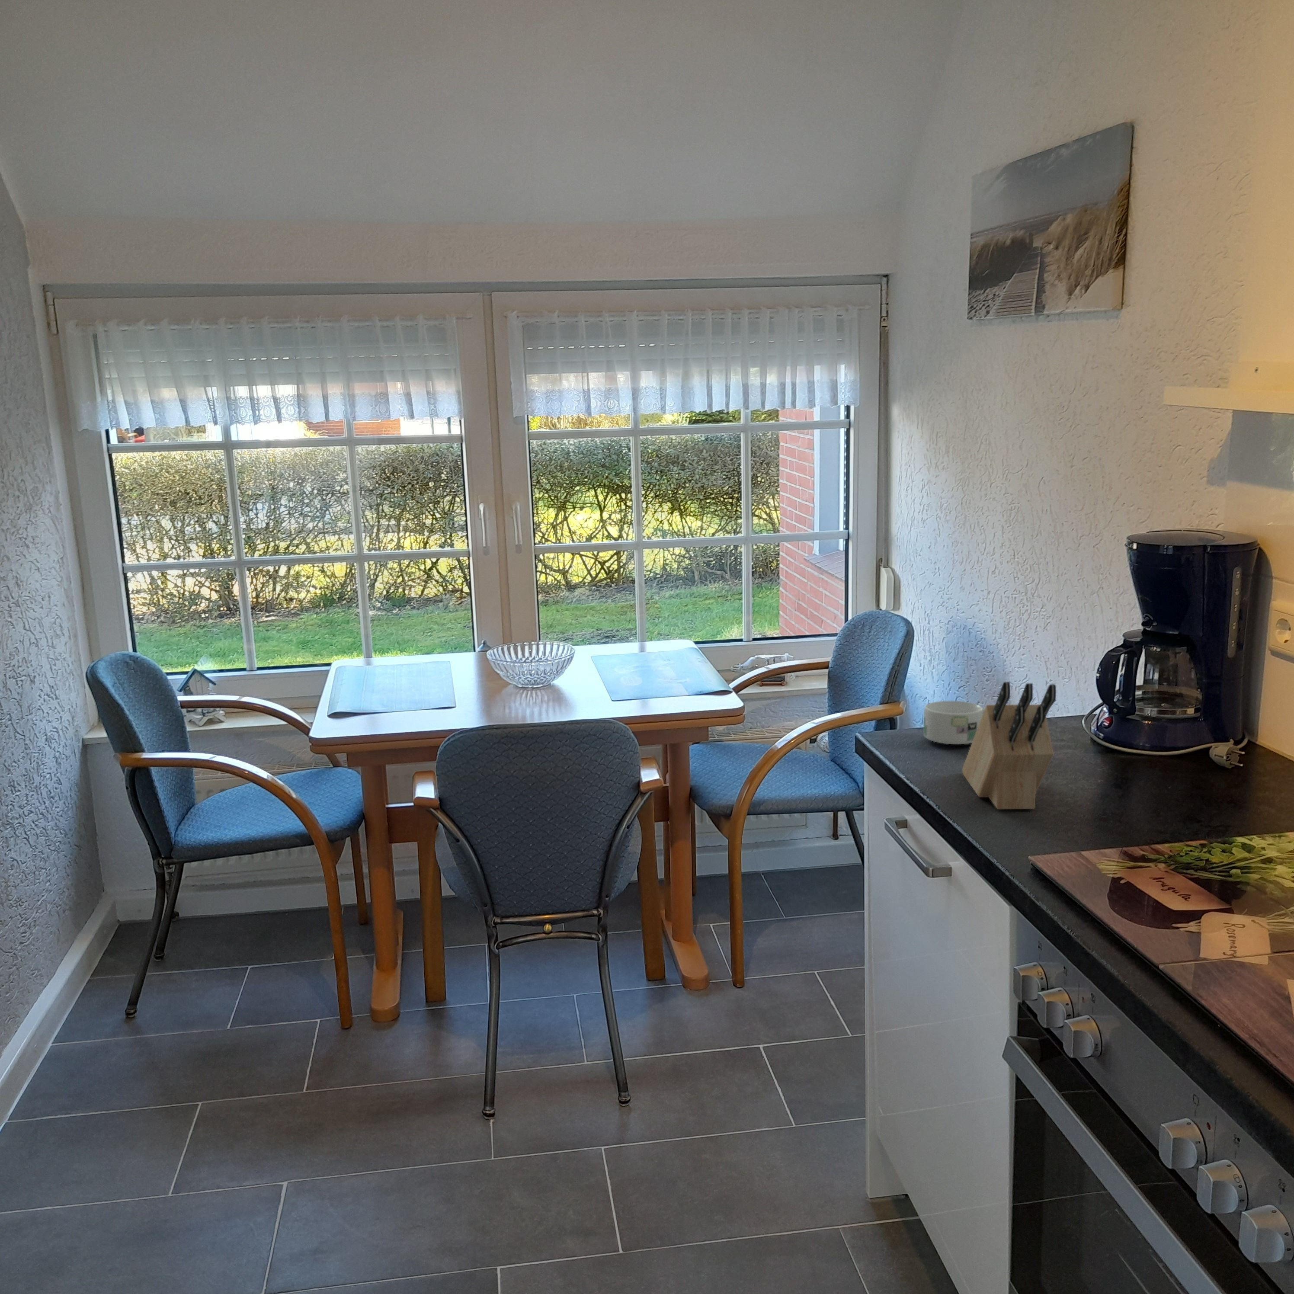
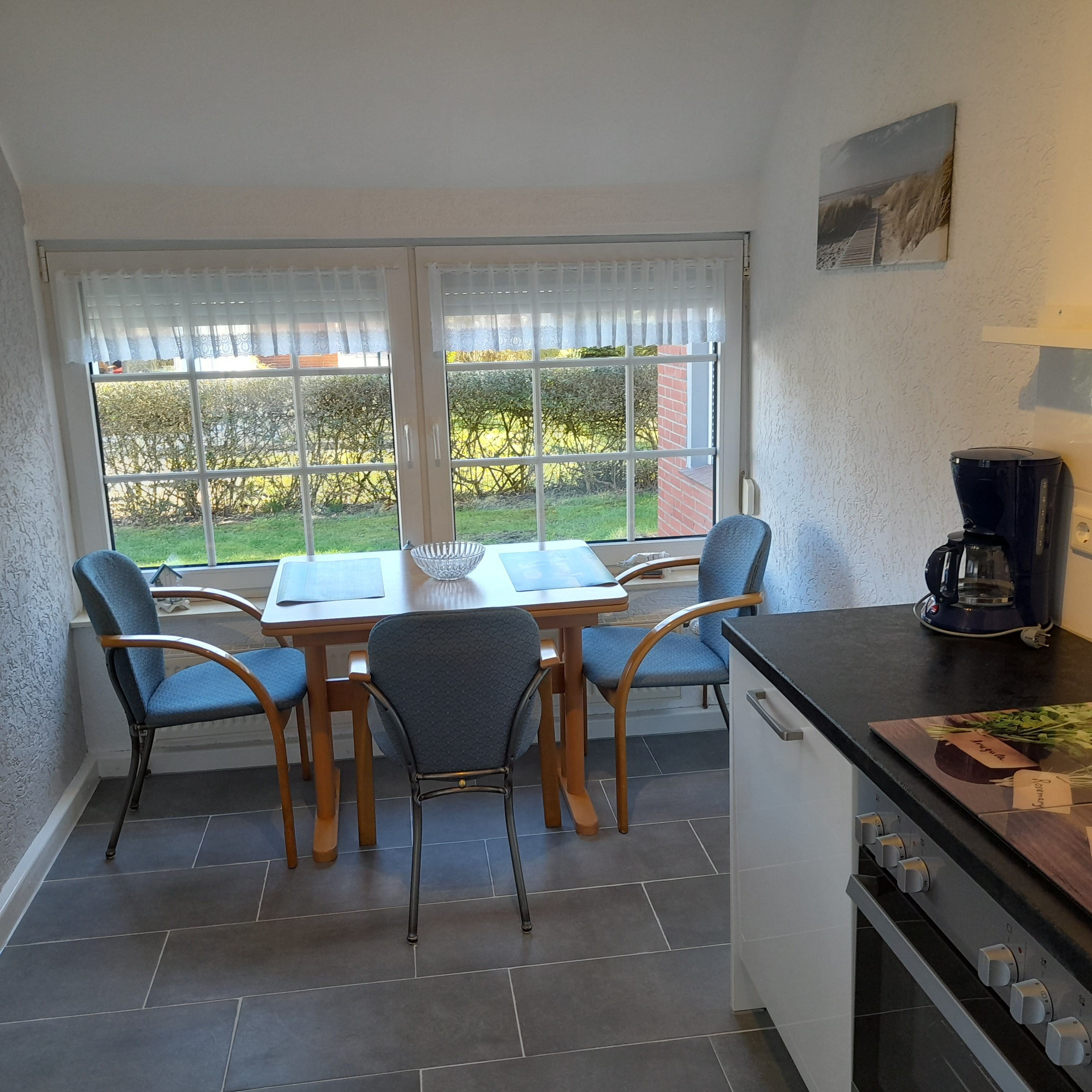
- knife block (1008, 734)
- mug (959, 724)
